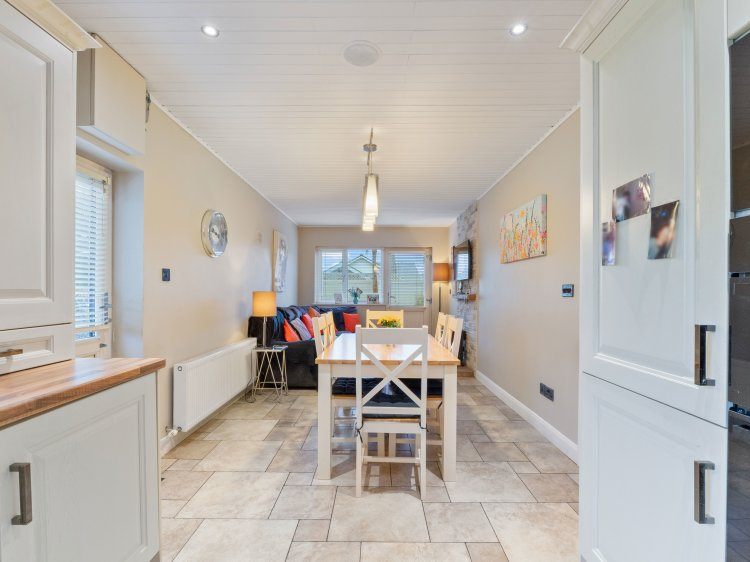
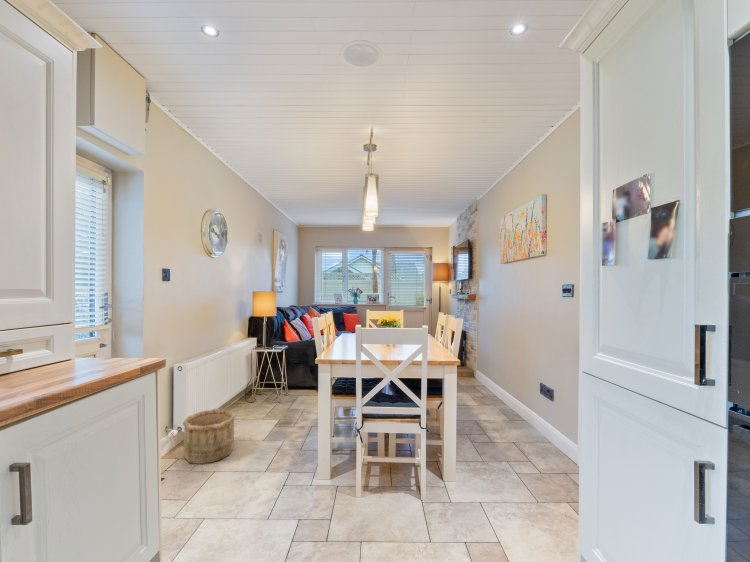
+ wooden bucket (209, 435)
